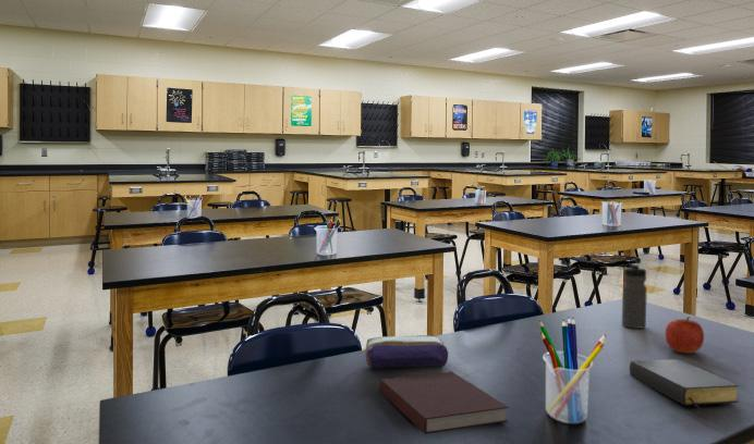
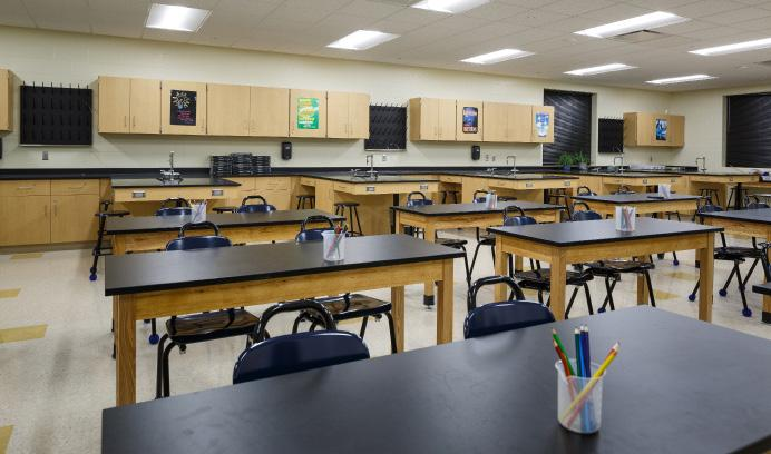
- pencil case (406, 351)
- notebook (439, 398)
- bible (686, 383)
- apple (684, 333)
- water bottle (634, 295)
